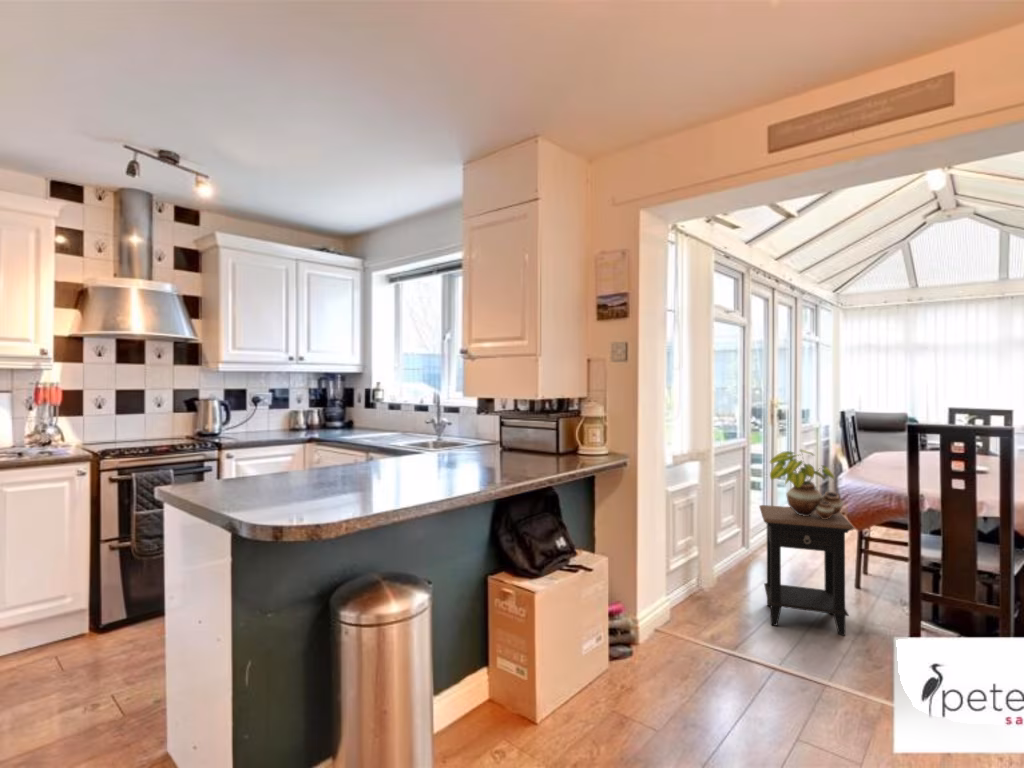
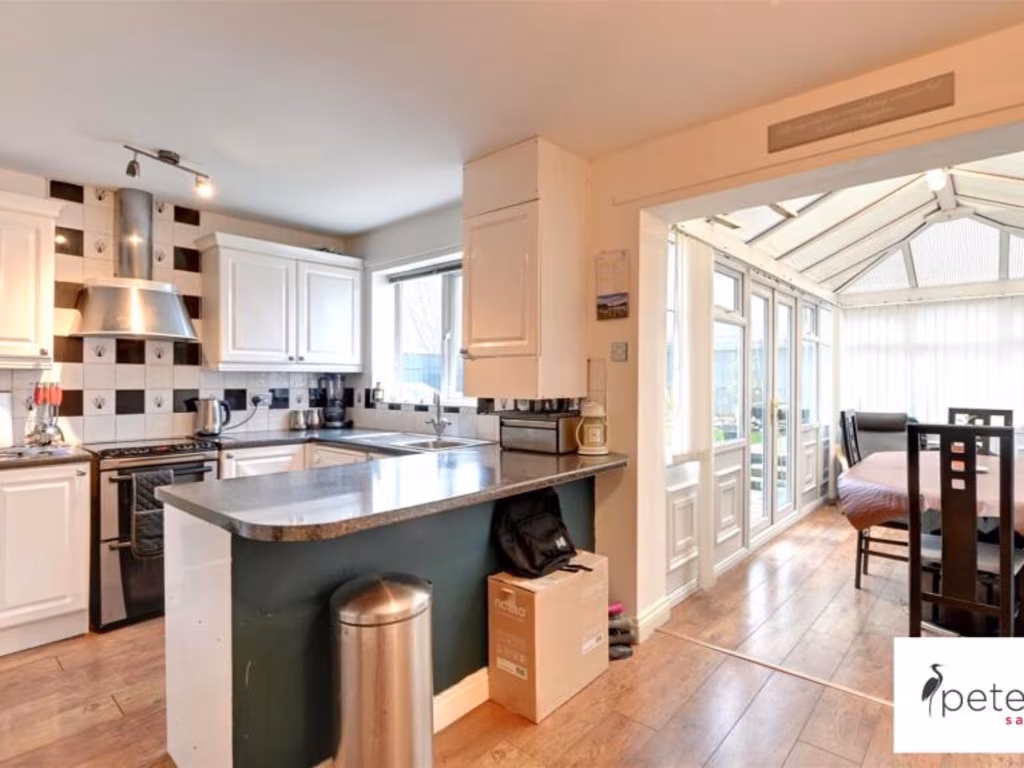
- potted plant (806, 482)
- side table (805, 549)
